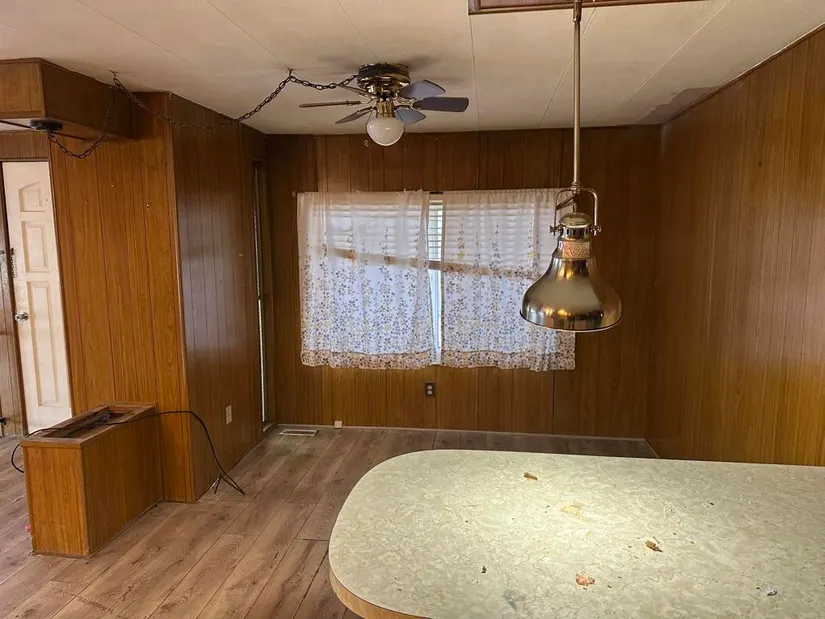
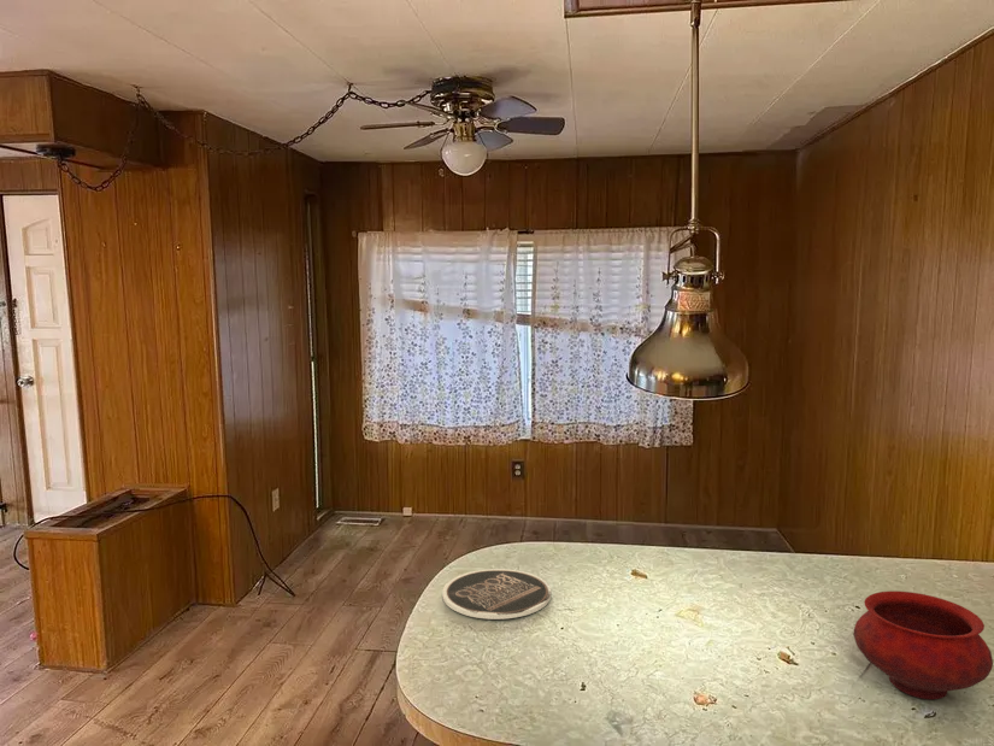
+ bowl (919, 650)
+ plate (496, 592)
